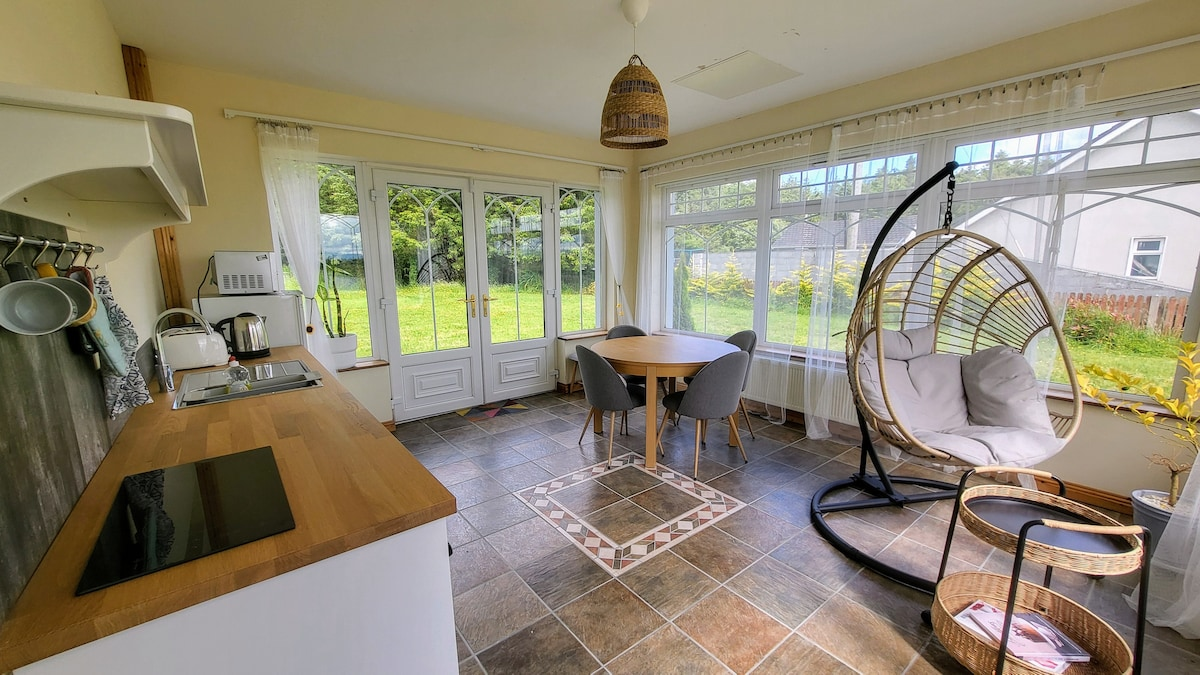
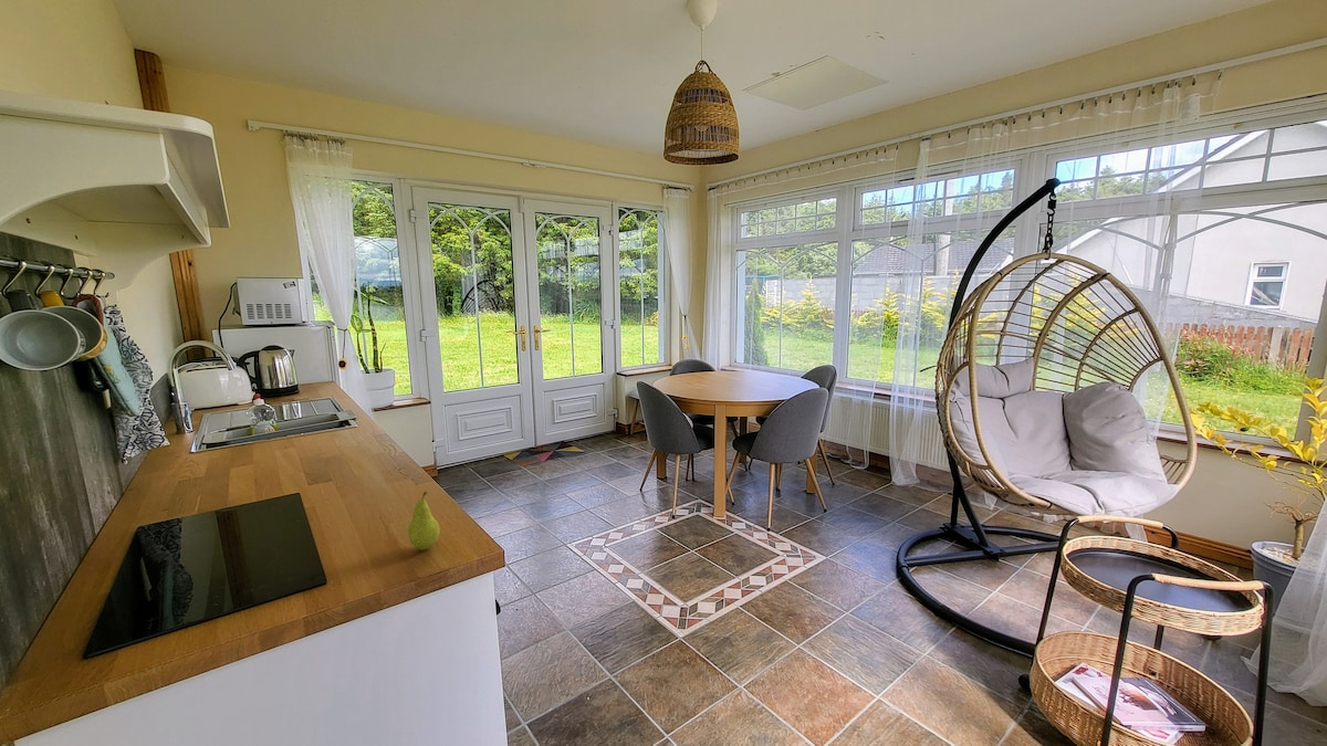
+ fruit (422, 518)
